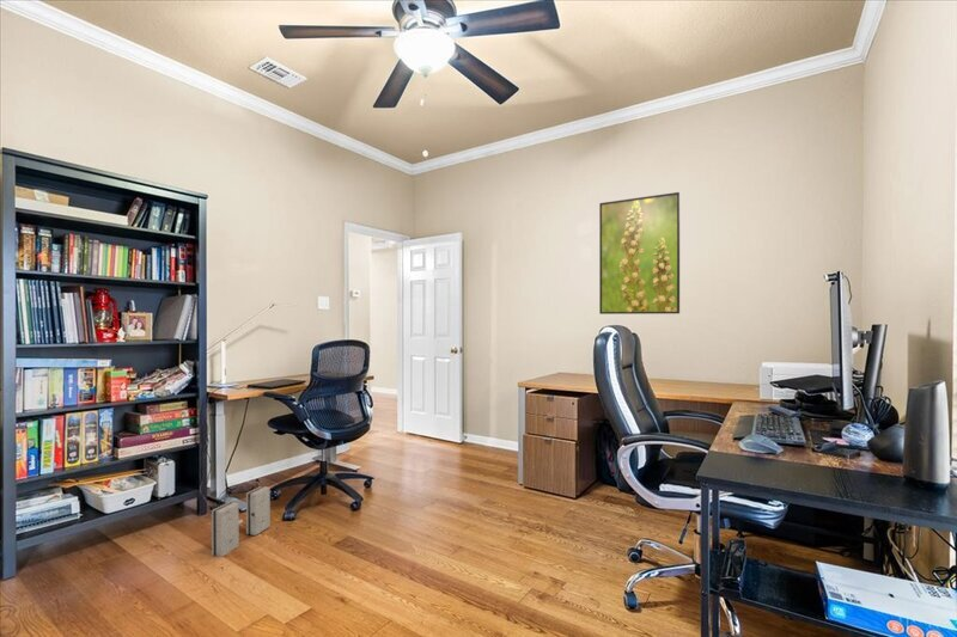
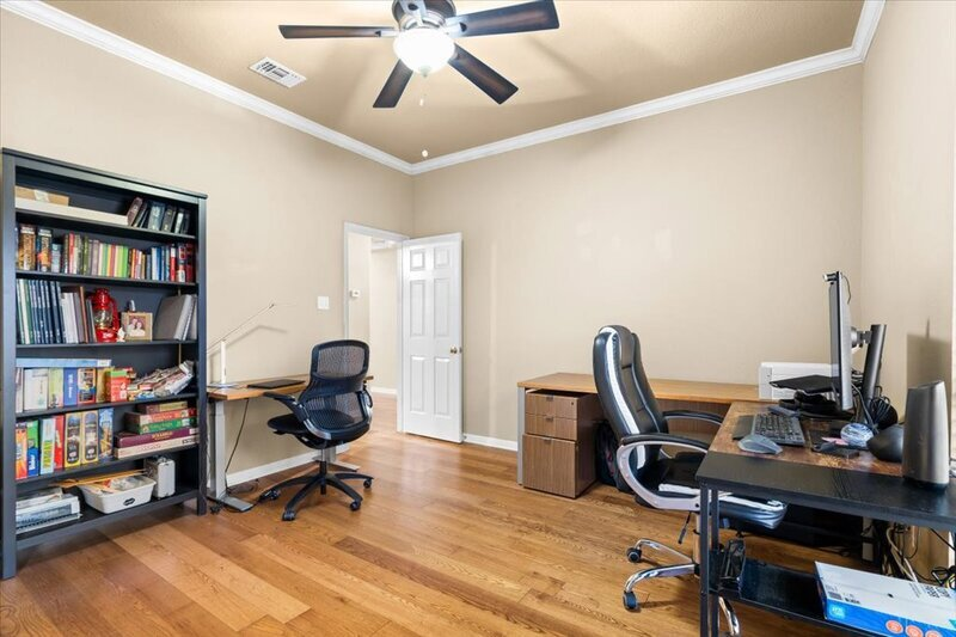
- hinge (242, 520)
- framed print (638, 256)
